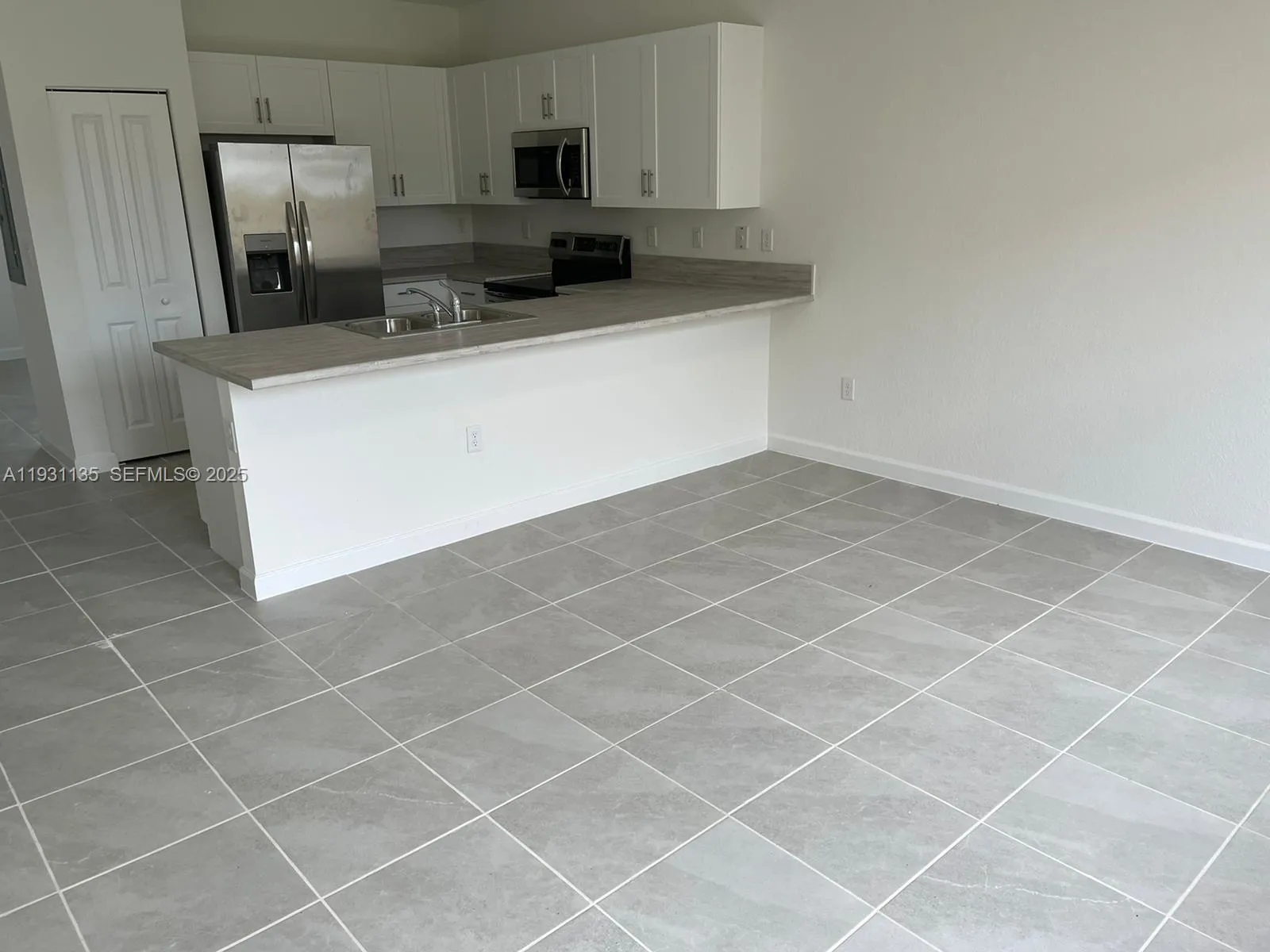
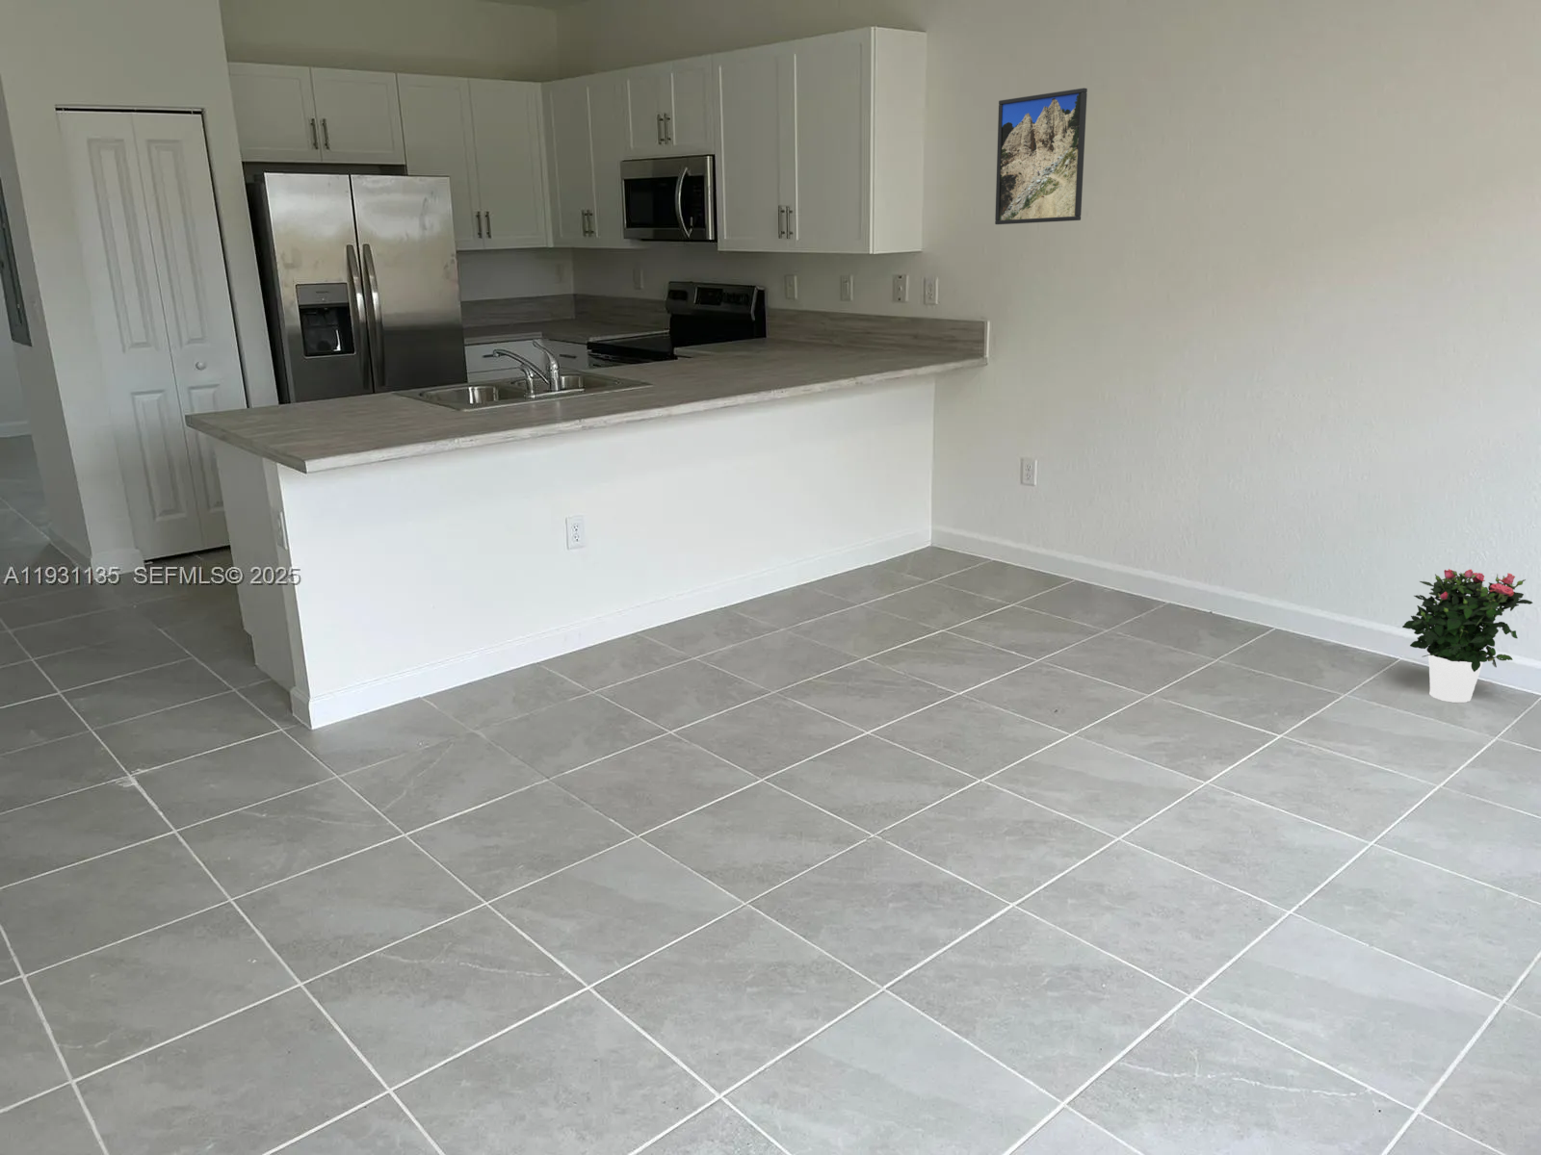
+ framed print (1039, 159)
+ potted flower (1463, 633)
